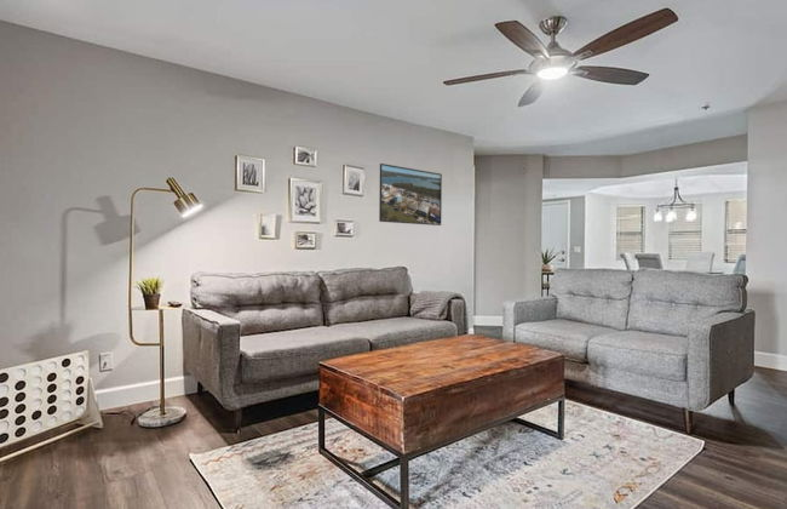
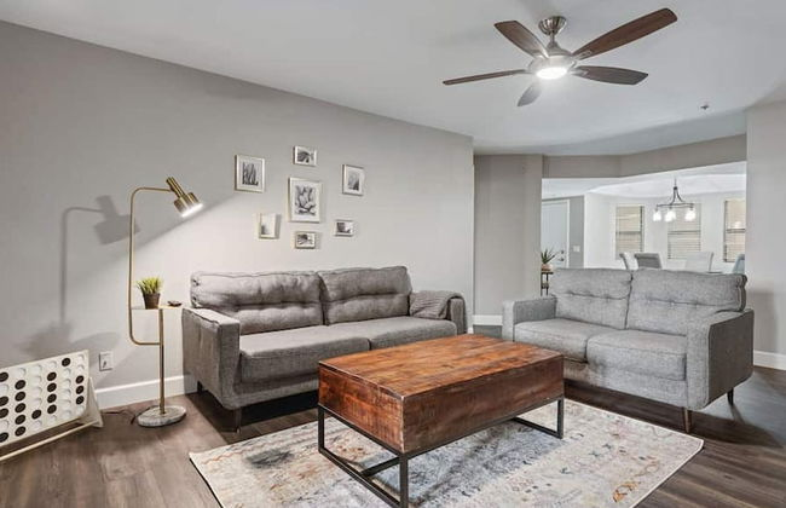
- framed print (412, 196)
